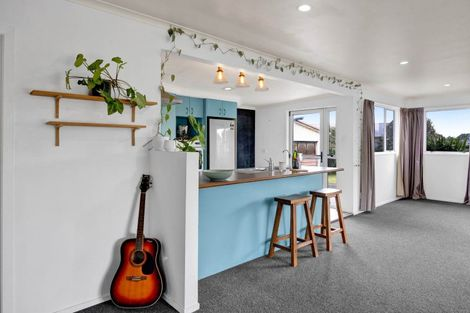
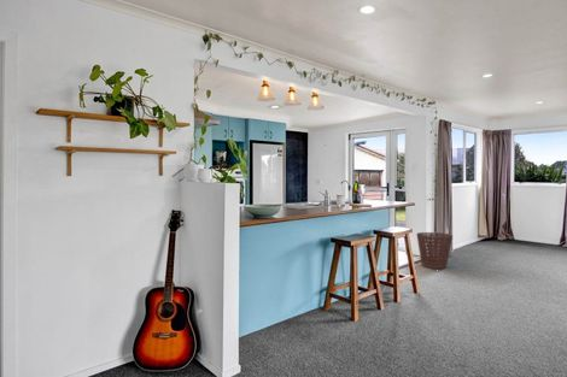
+ basket (433, 249)
